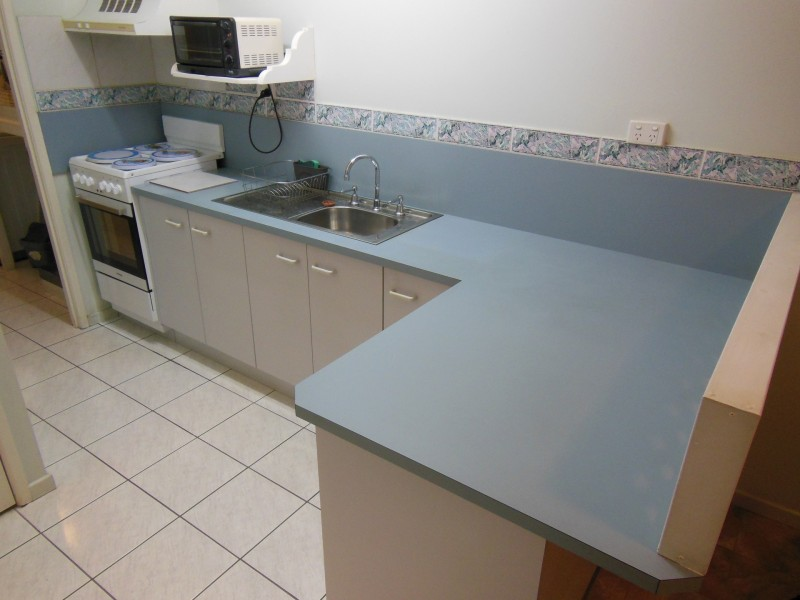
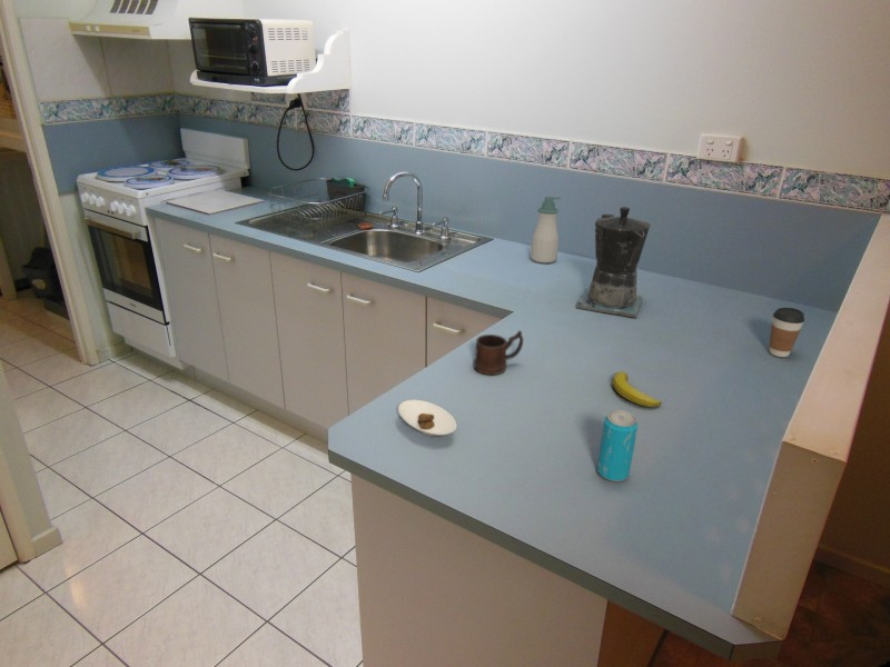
+ saucer (426, 420)
+ banana (632, 388)
+ coffee maker (616, 256)
+ mug (498, 349)
+ beverage can (616, 446)
+ soap bottle (546, 229)
+ coffee cup (784, 332)
